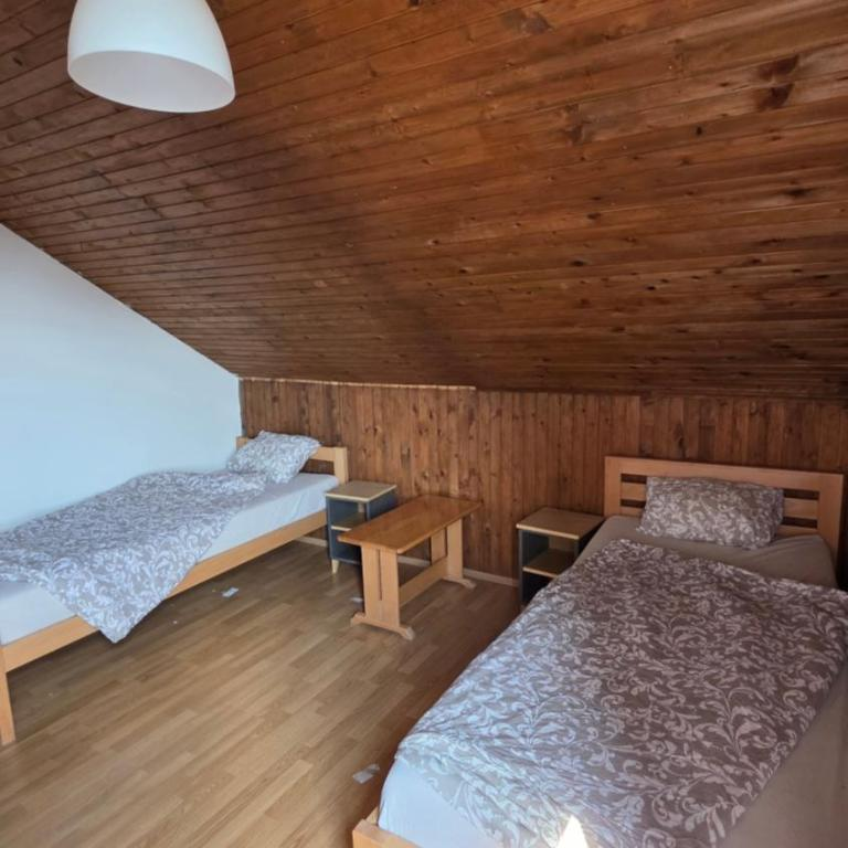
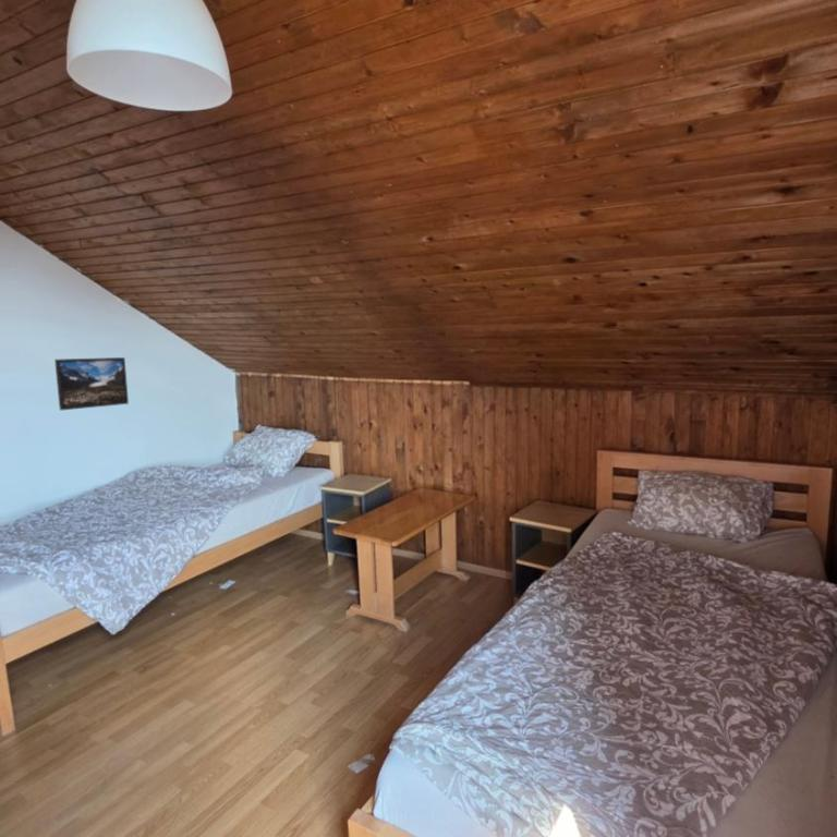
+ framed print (93, 383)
